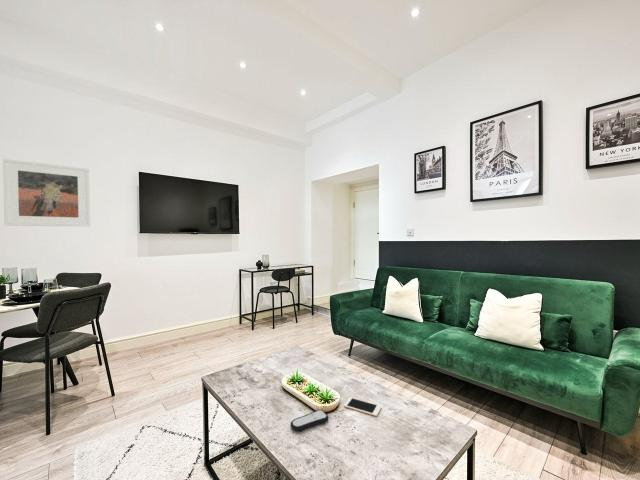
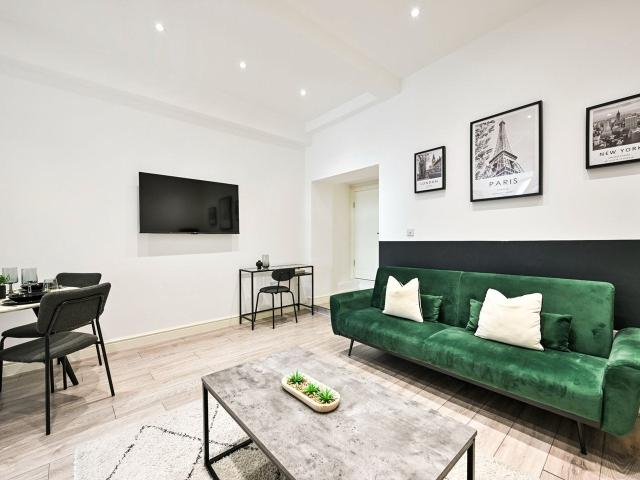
- cell phone (362, 406)
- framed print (49, 195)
- remote control (309, 420)
